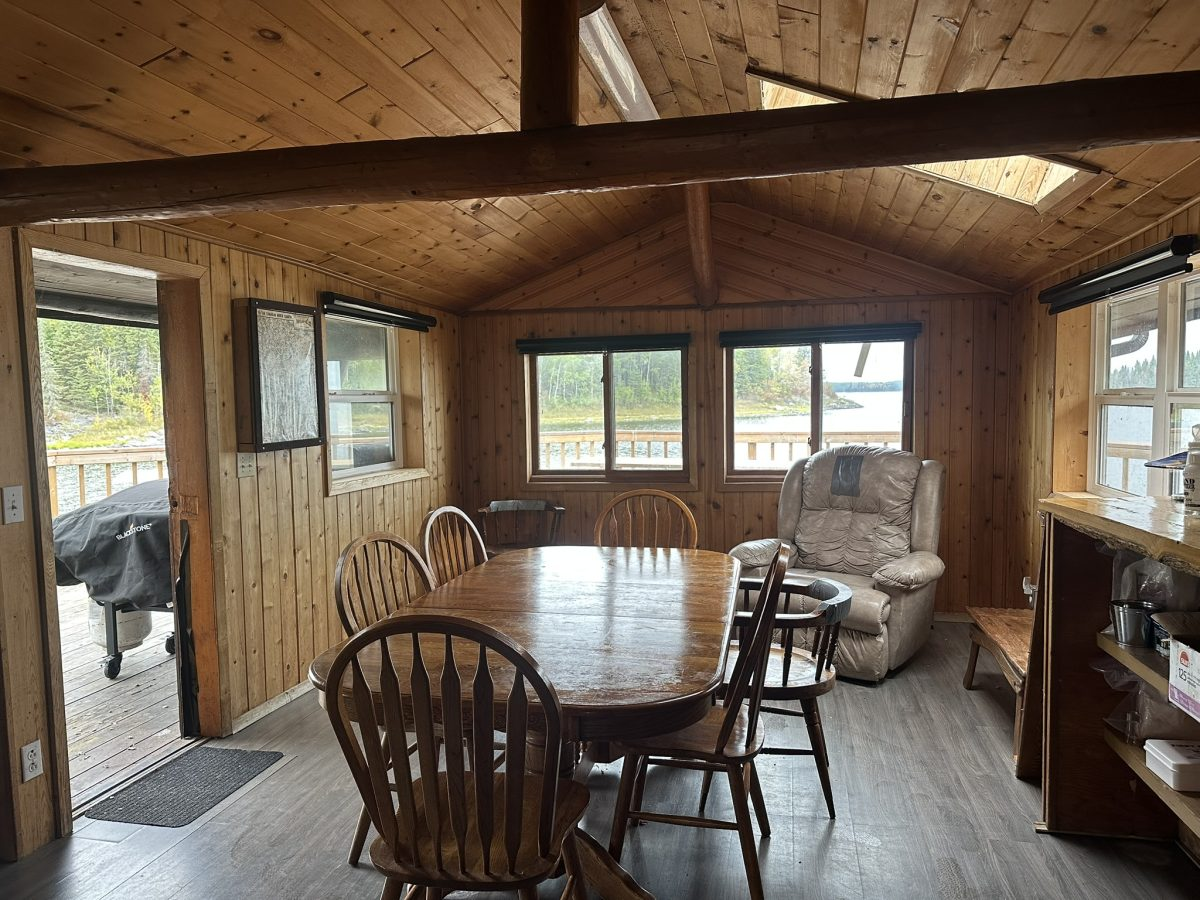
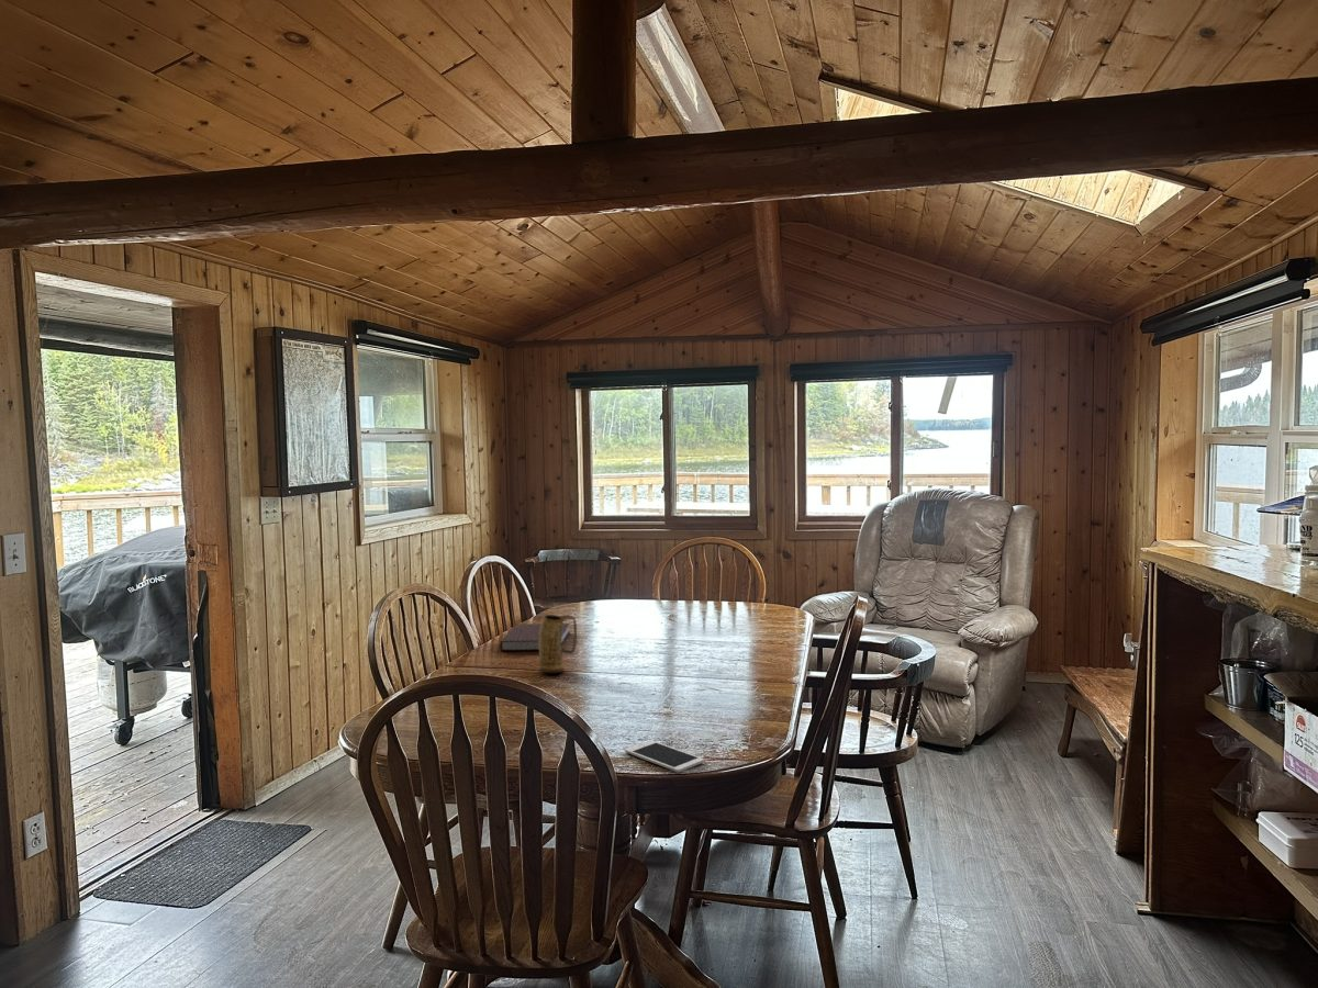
+ mug (557, 643)
+ notebook (536, 636)
+ cell phone (663, 755)
